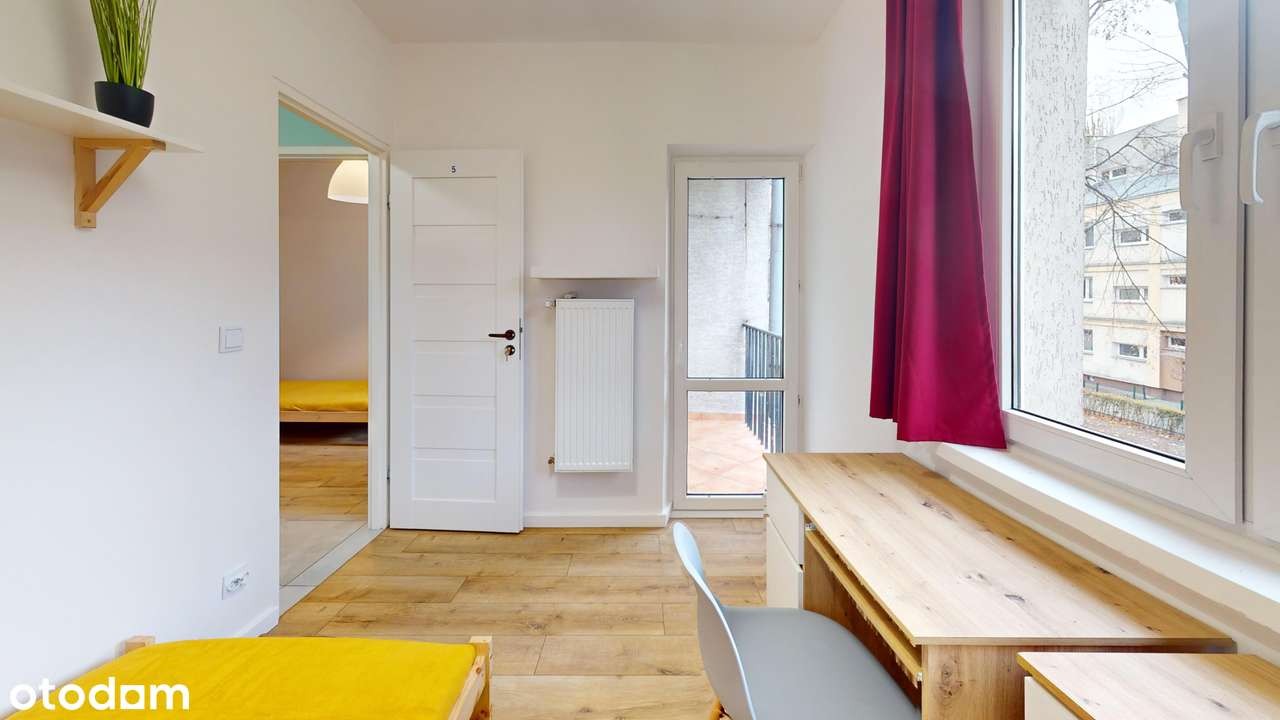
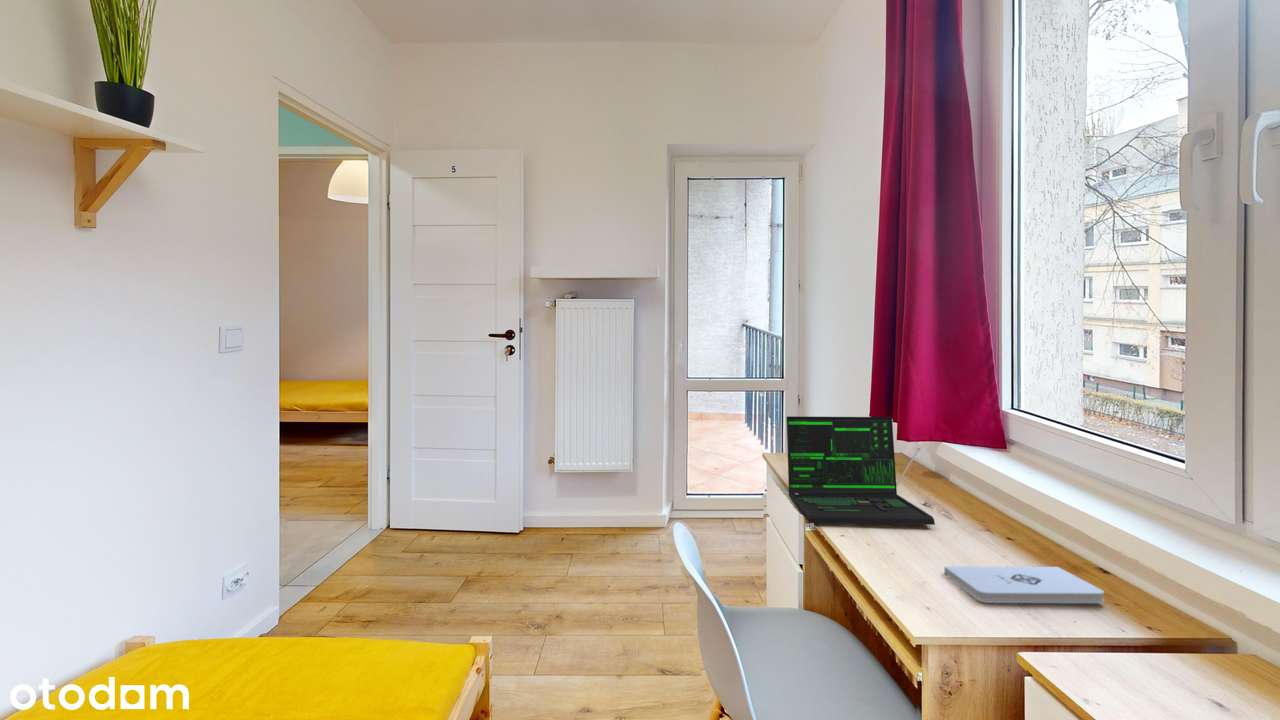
+ notepad (1021, 583)
+ laptop (868, 465)
